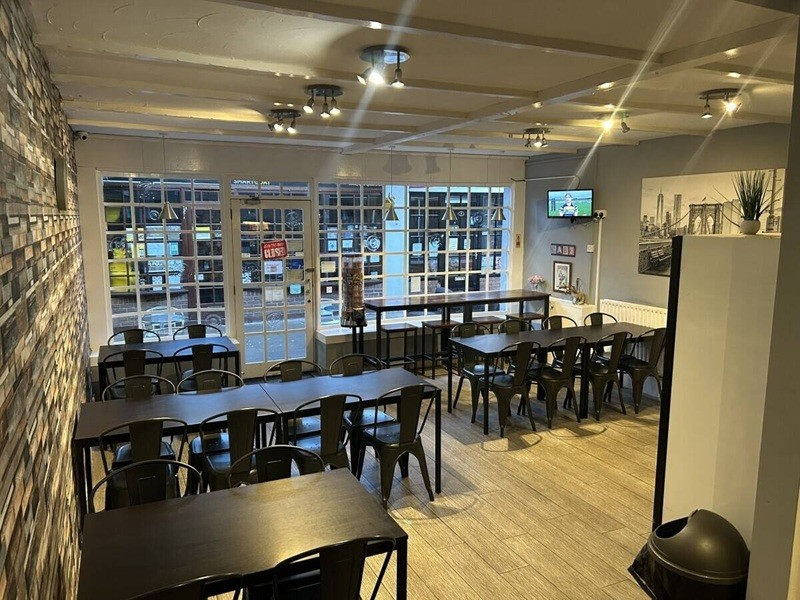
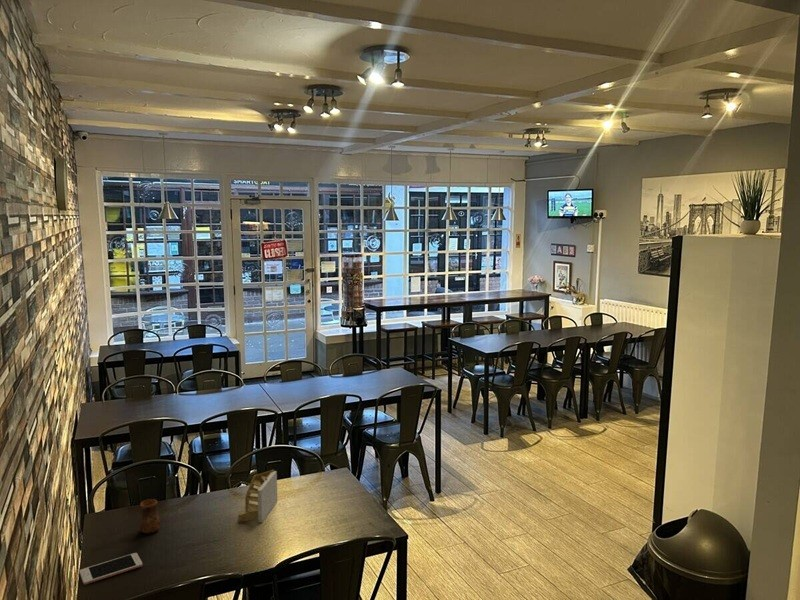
+ cup (149, 516)
+ cell phone (111, 568)
+ napkin holder (258, 494)
